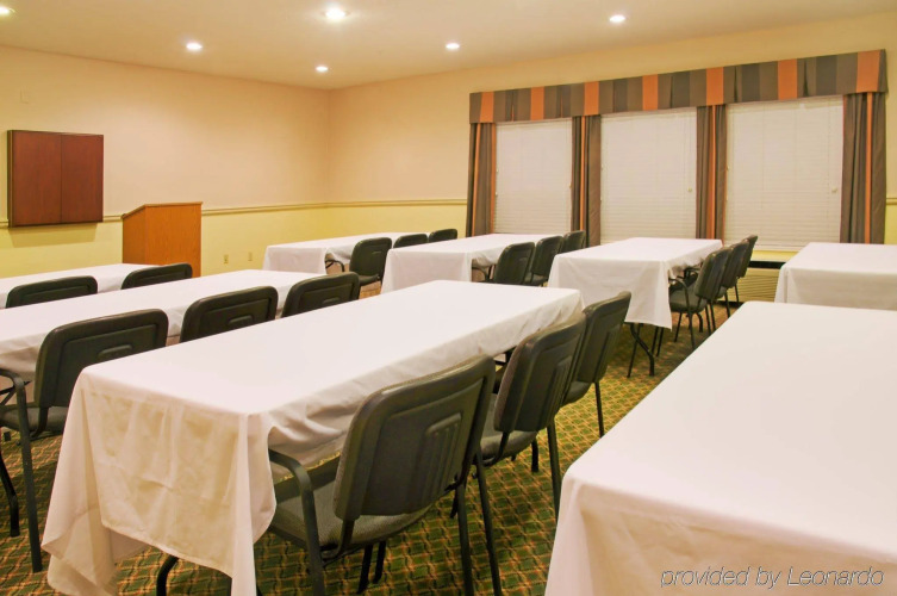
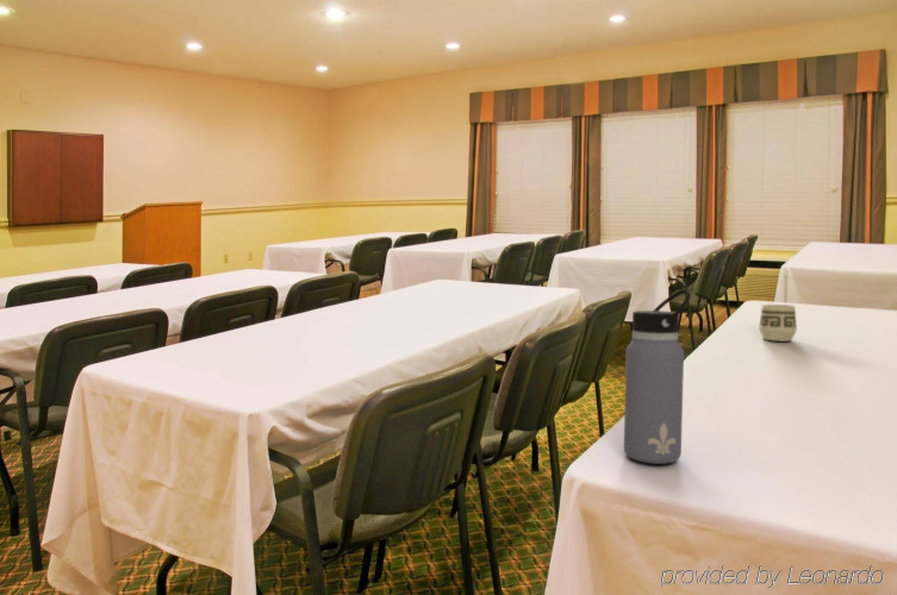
+ water bottle (656, 374)
+ cup (777, 321)
